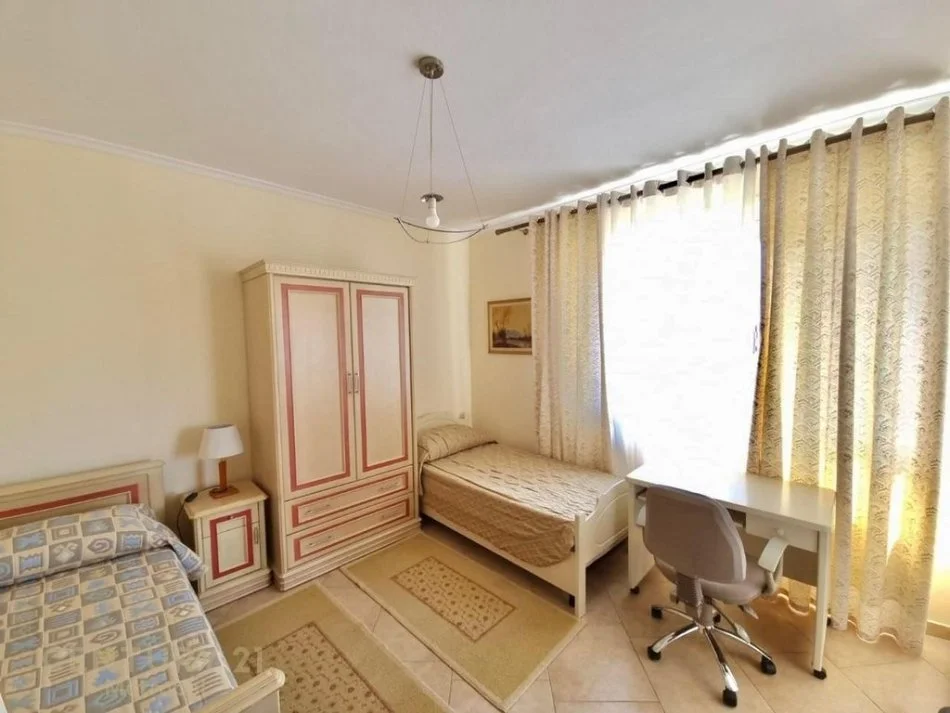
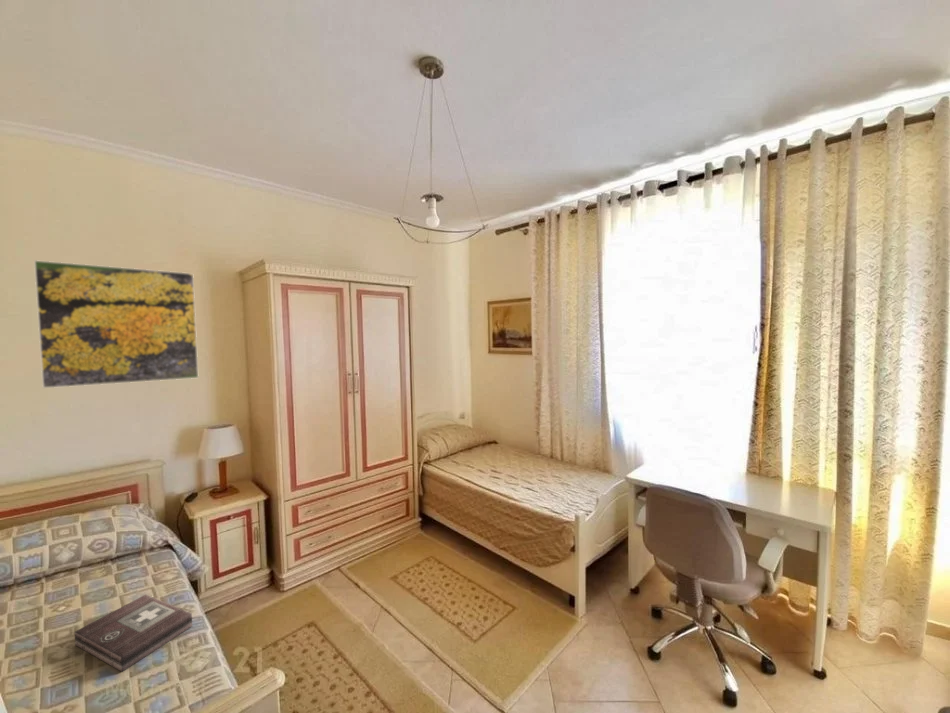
+ first aid kit (135, 628)
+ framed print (125, 325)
